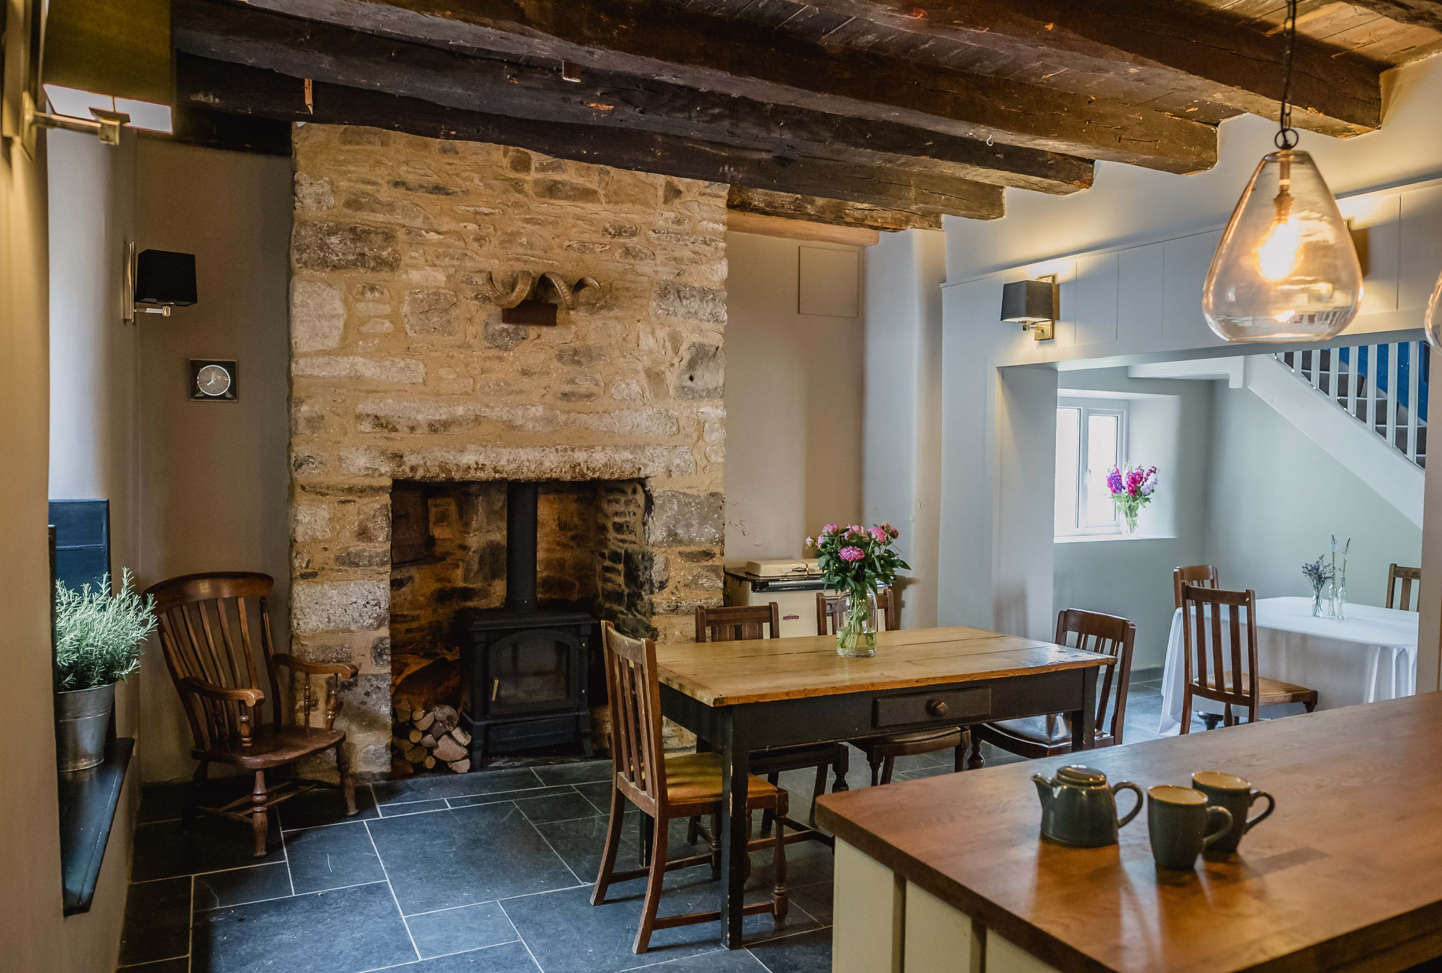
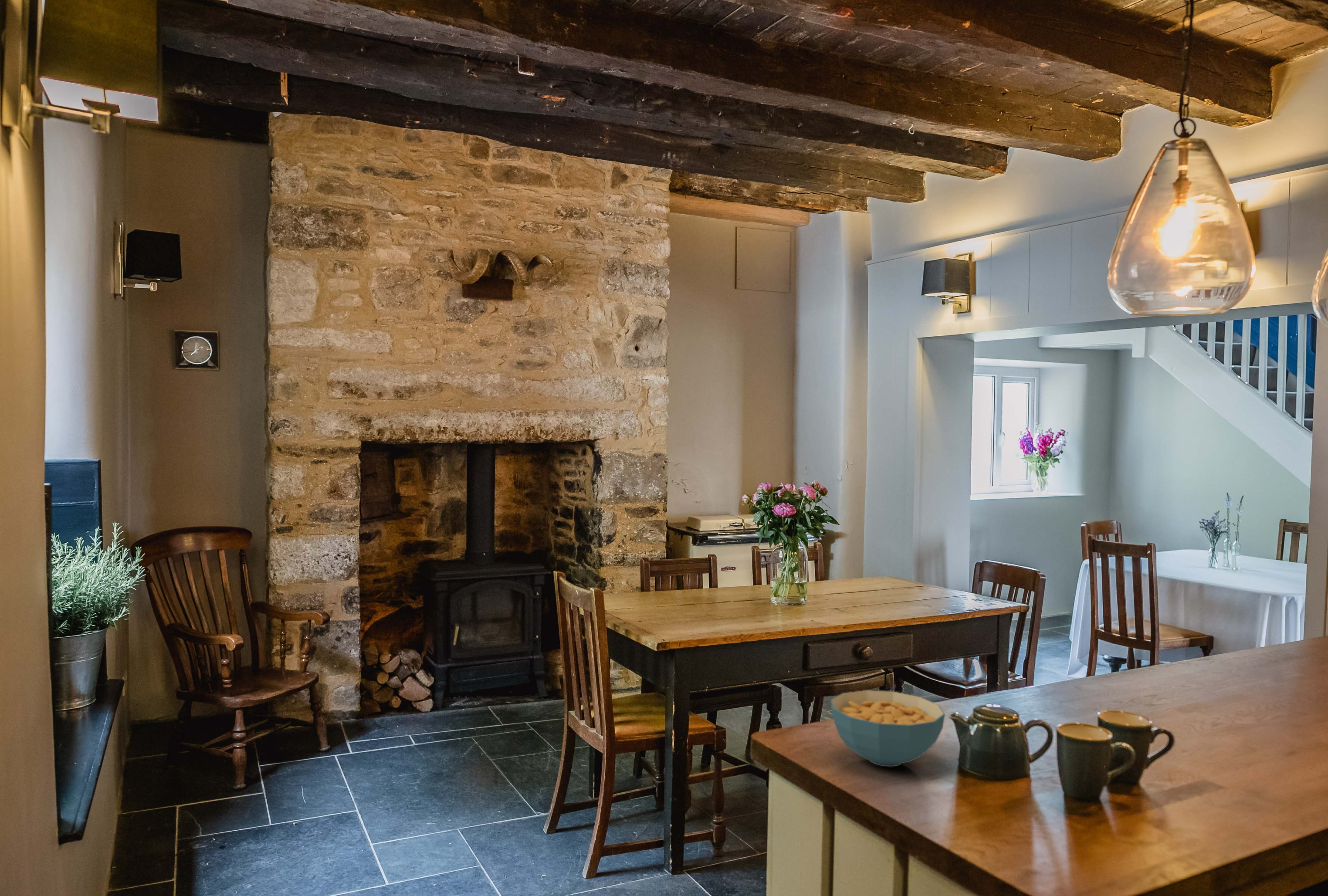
+ cereal bowl (886, 734)
